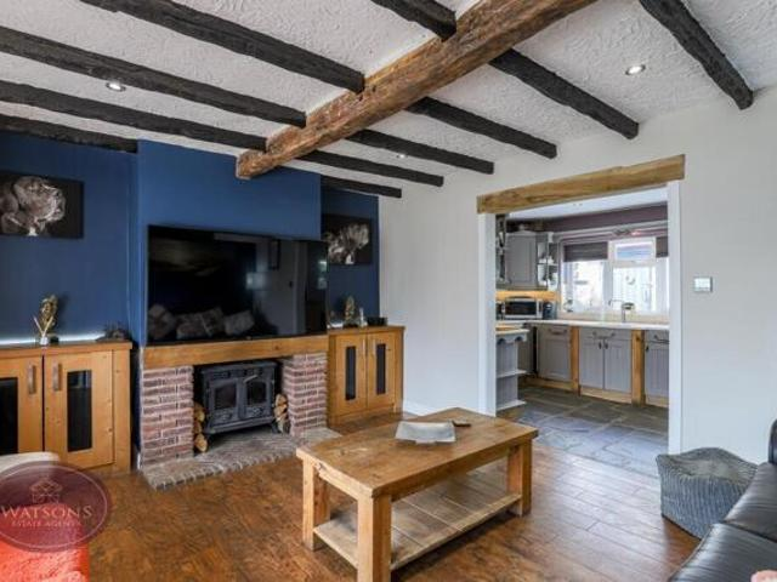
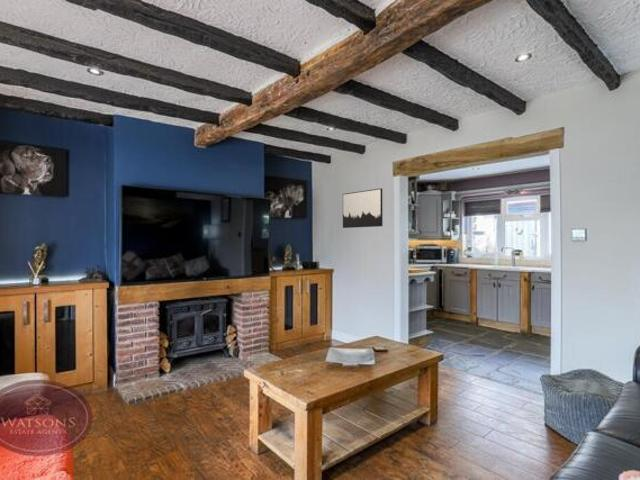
+ wall art (361, 209)
